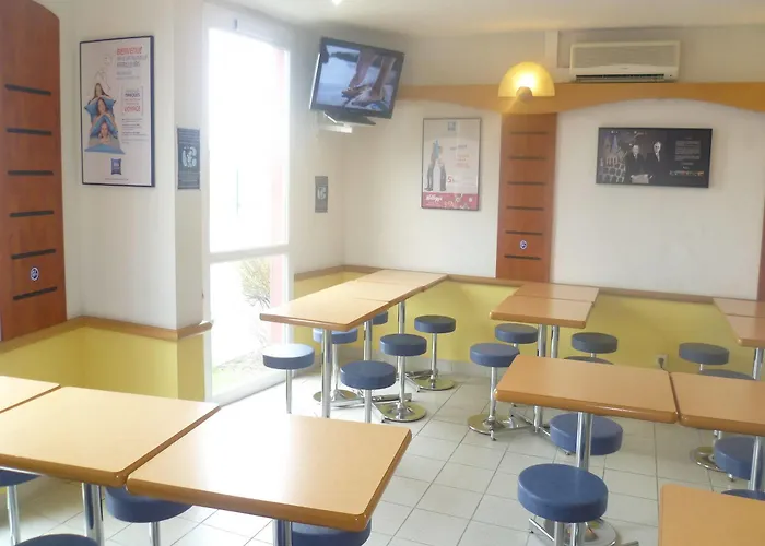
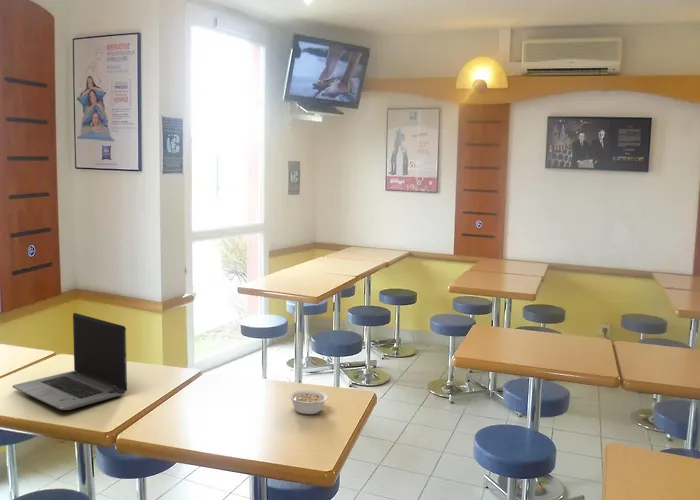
+ laptop computer (74, 359)
+ legume (309, 401)
